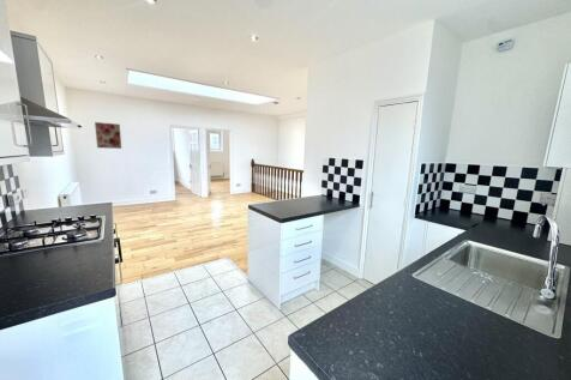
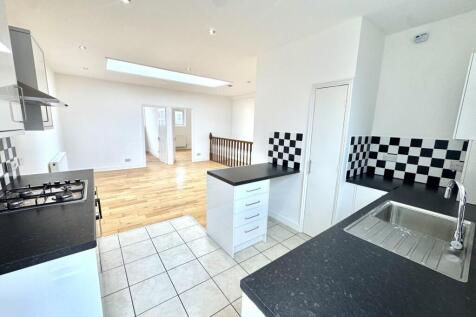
- wall art (108, 135)
